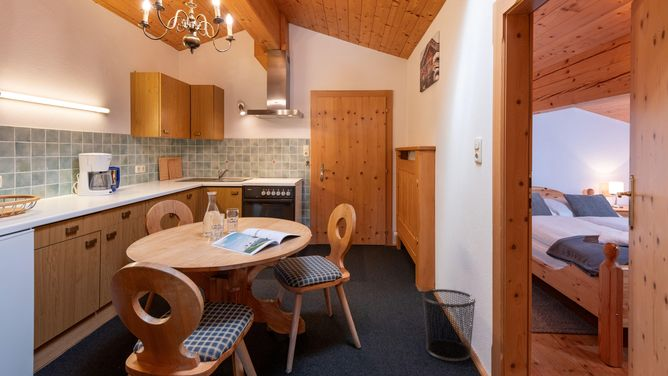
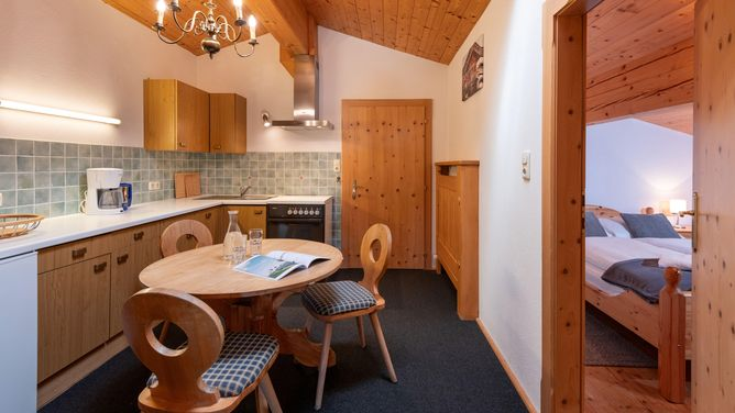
- waste bin (448, 323)
